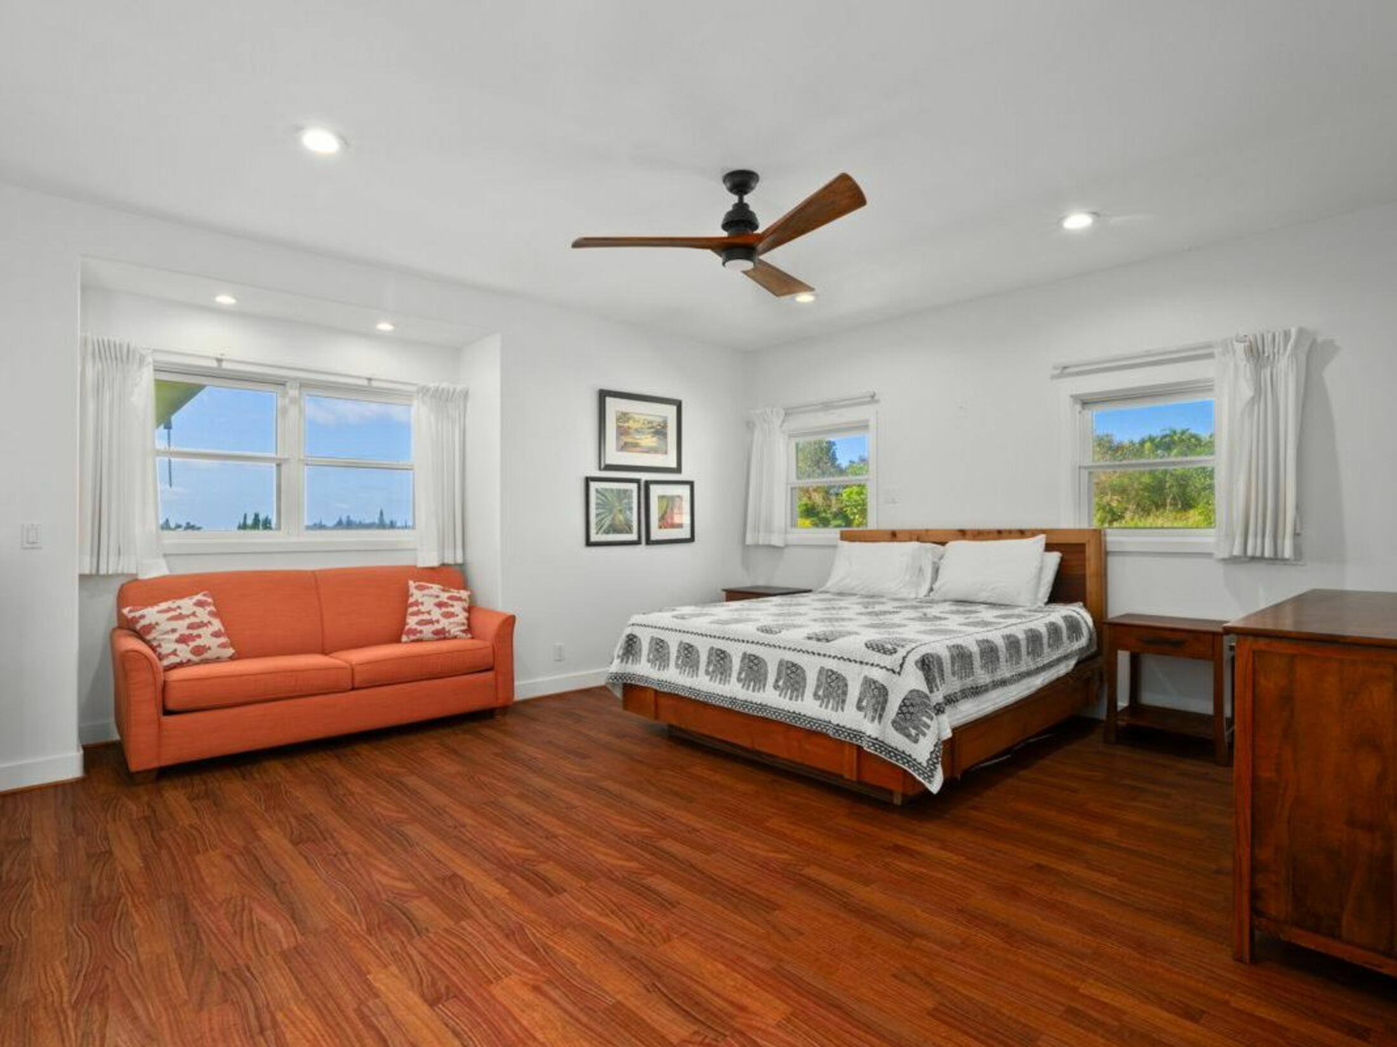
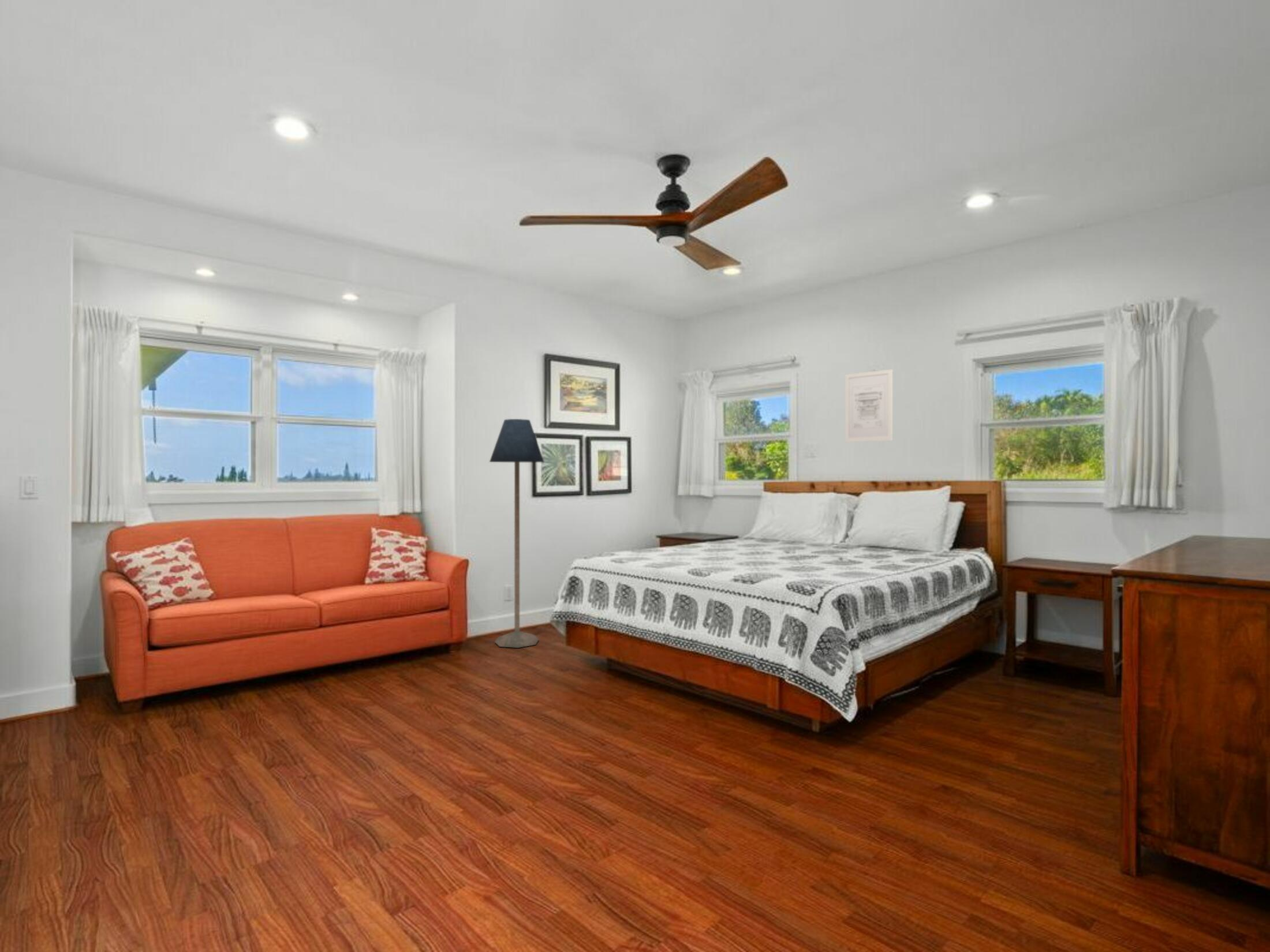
+ wall art (868, 407)
+ floor lamp (517, 531)
